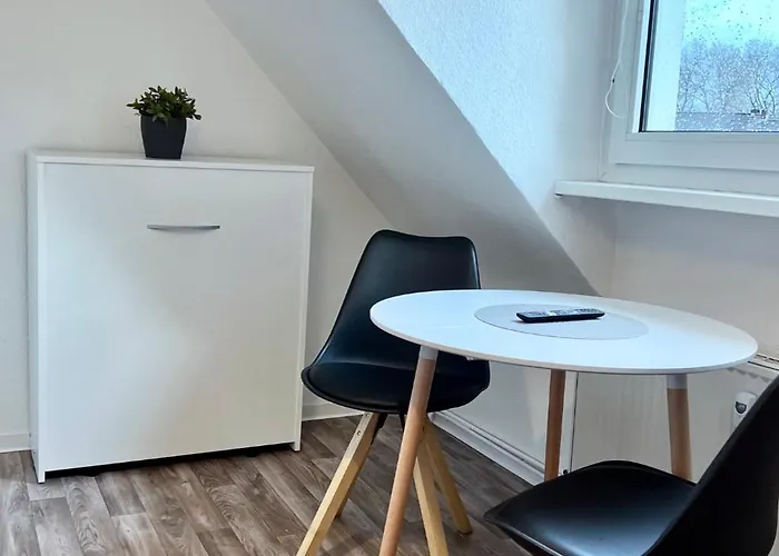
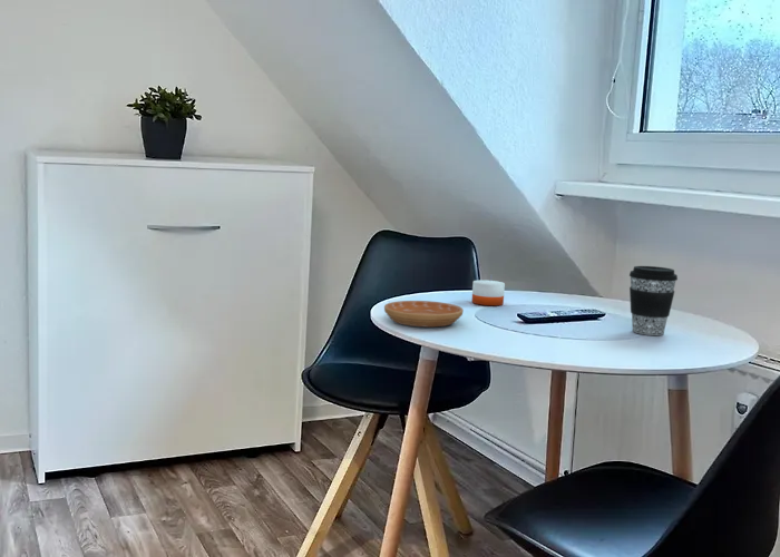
+ candle (488, 281)
+ saucer (422, 313)
+ coffee cup (651, 300)
